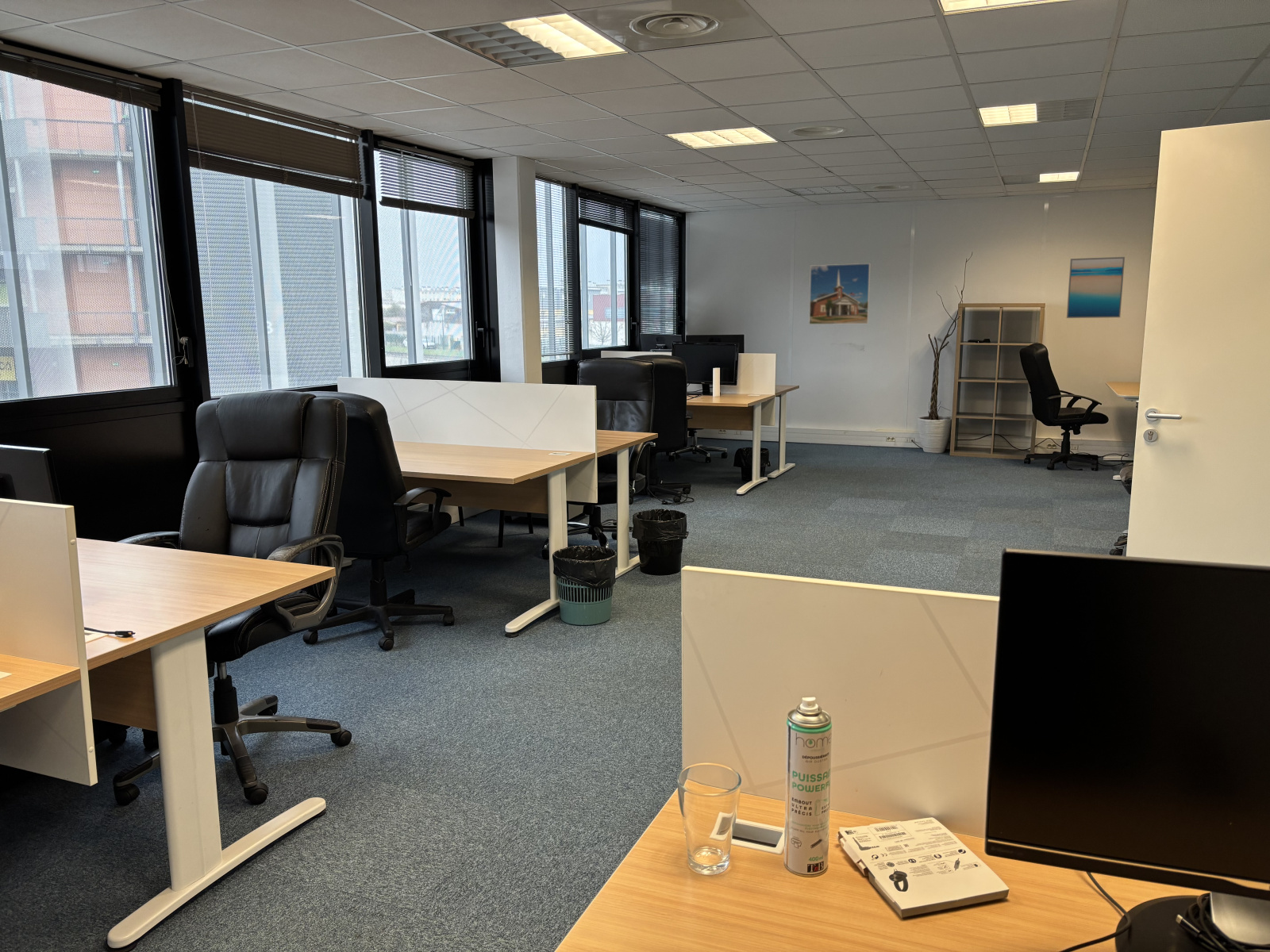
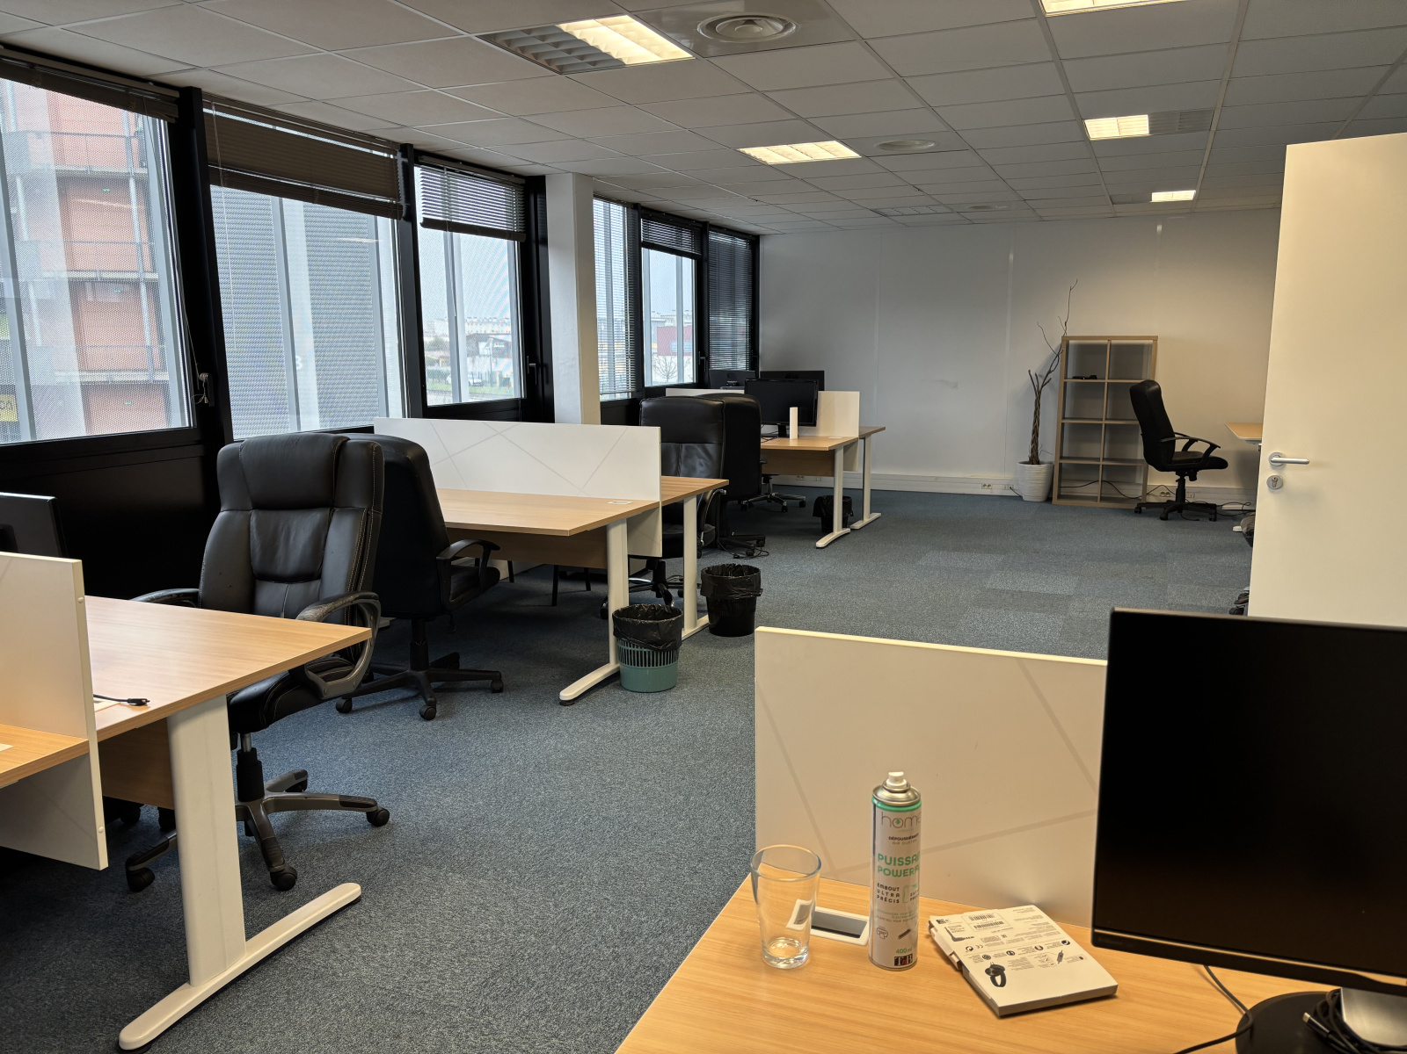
- wall art (1095, 288)
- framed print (839, 294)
